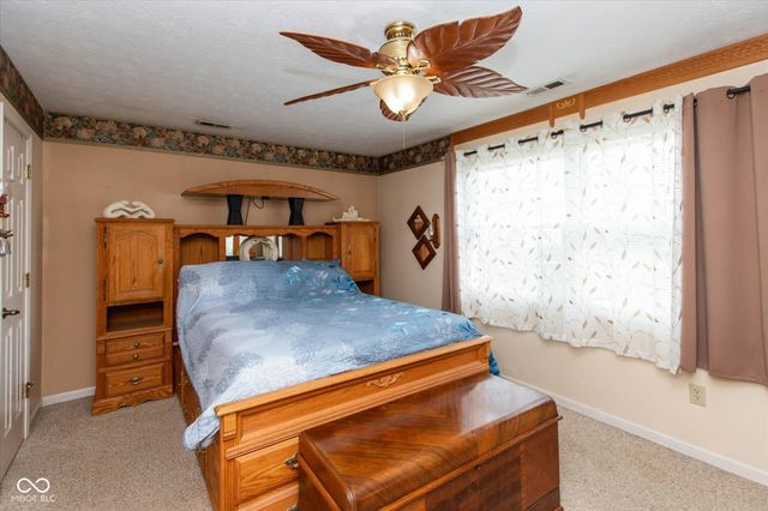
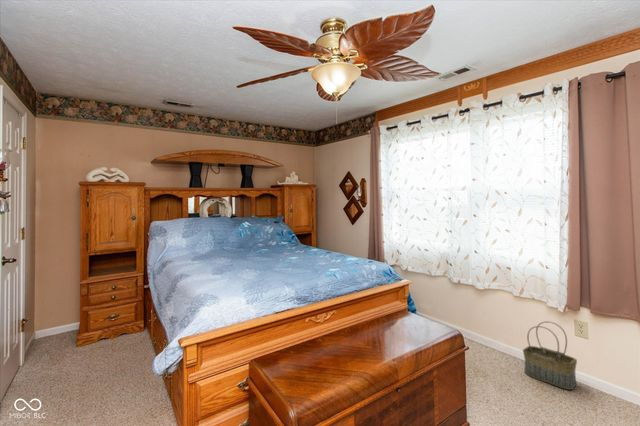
+ basket (548, 351)
